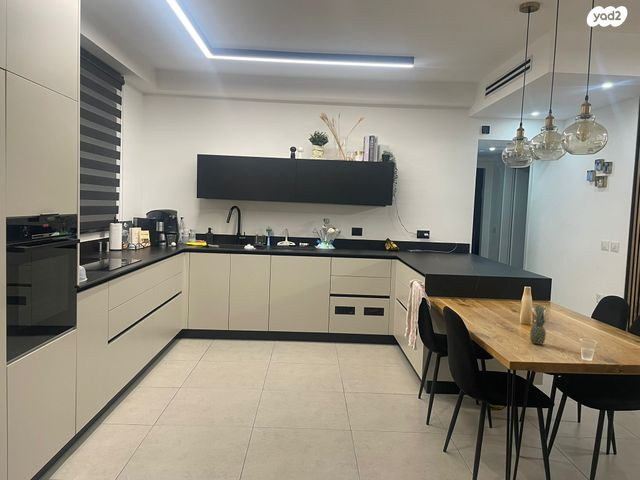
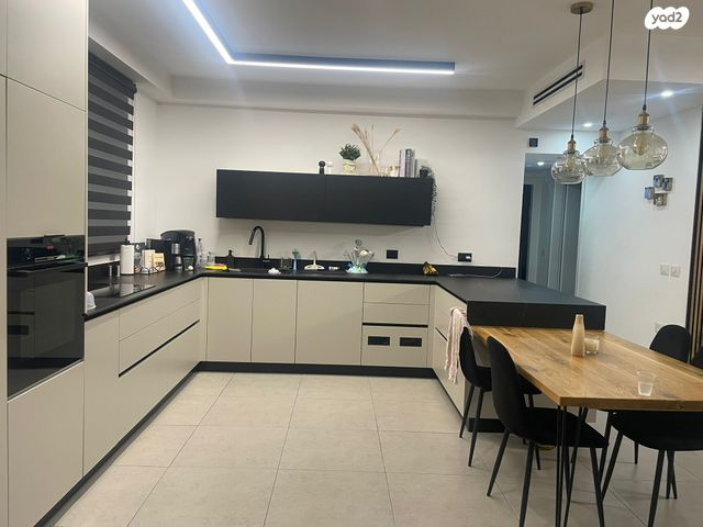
- fruit (539, 323)
